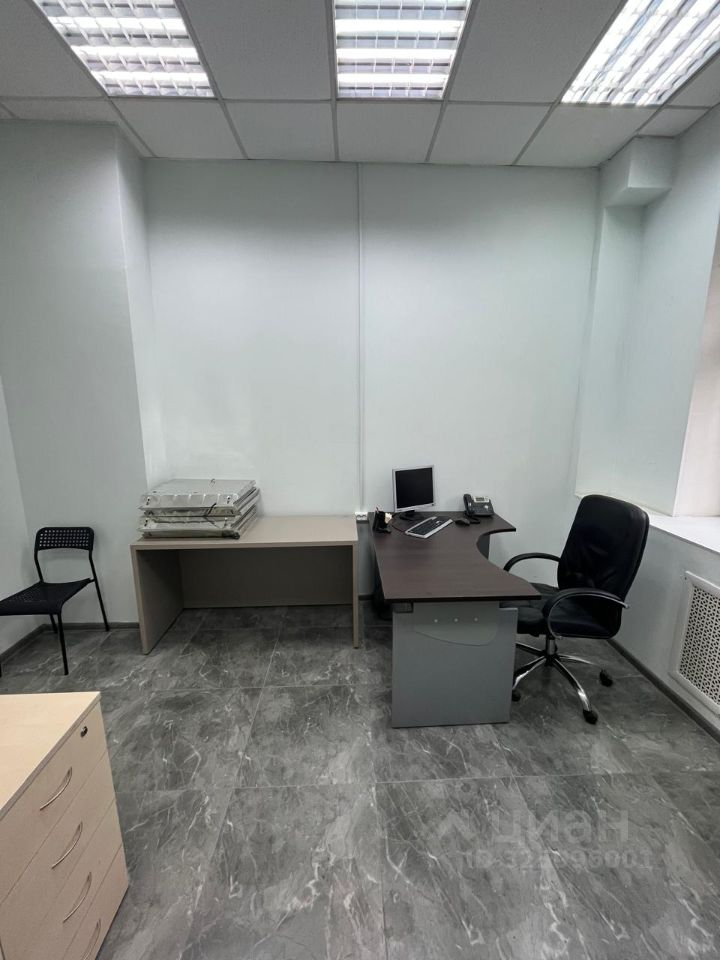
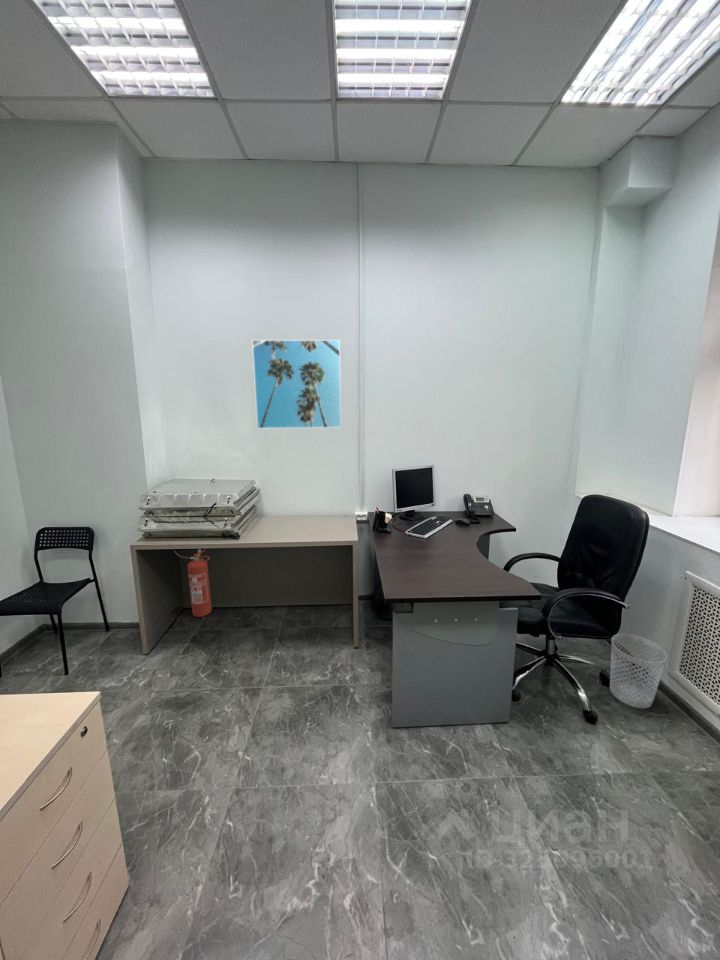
+ wastebasket (634, 671)
+ fire extinguisher (193, 577)
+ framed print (298, 385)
